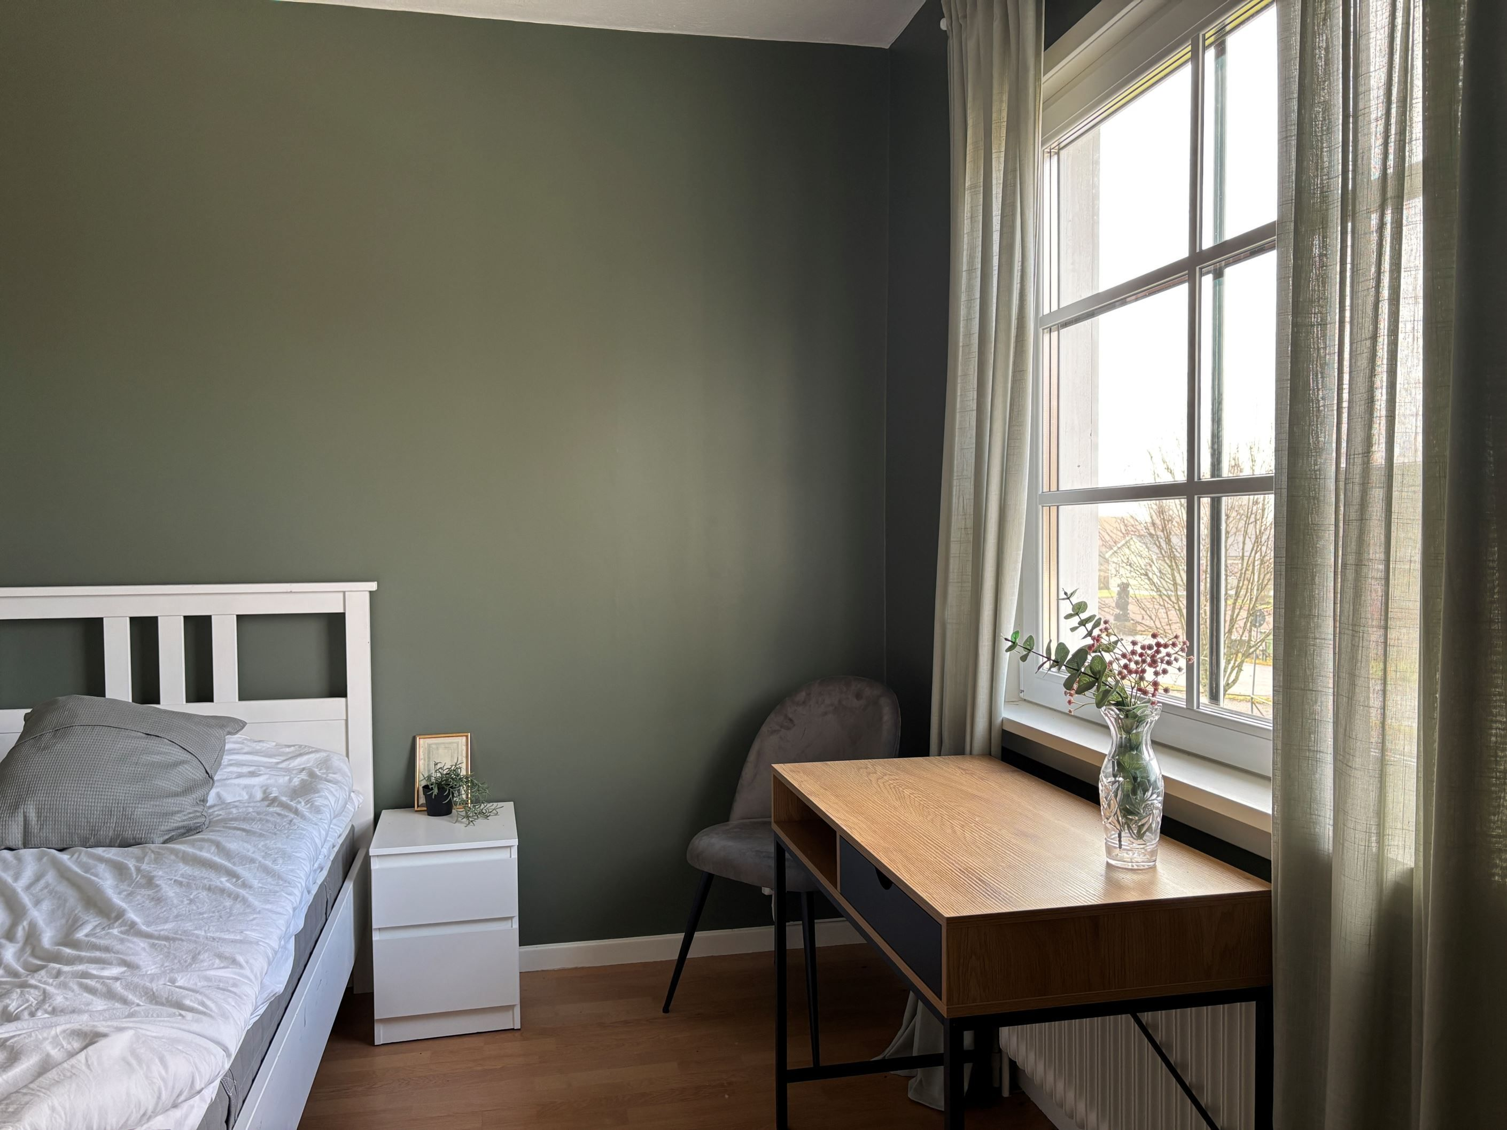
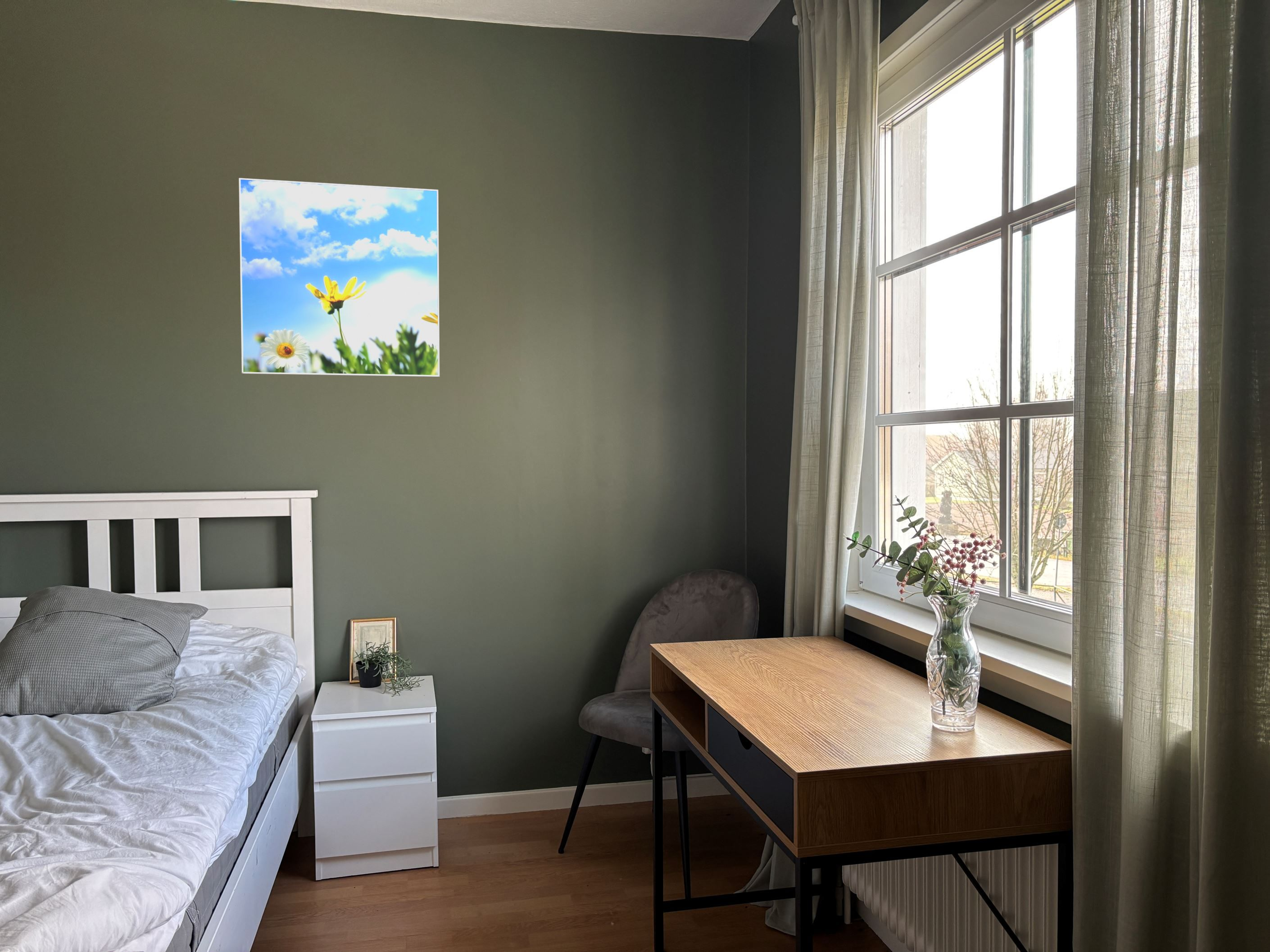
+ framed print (342, 280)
